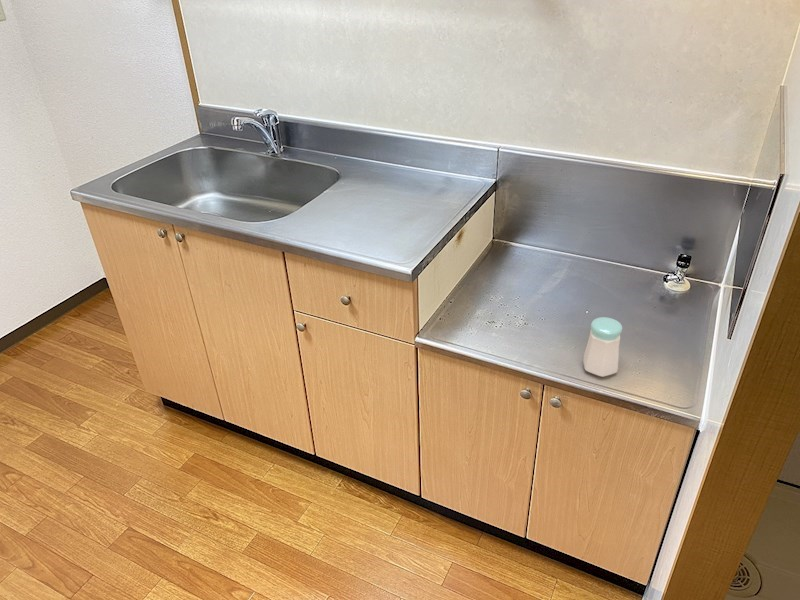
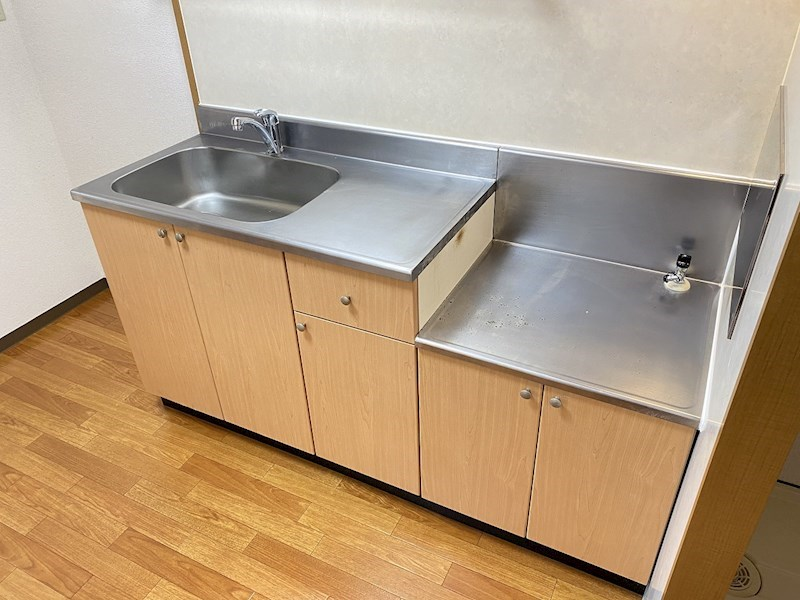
- salt shaker (603, 345)
